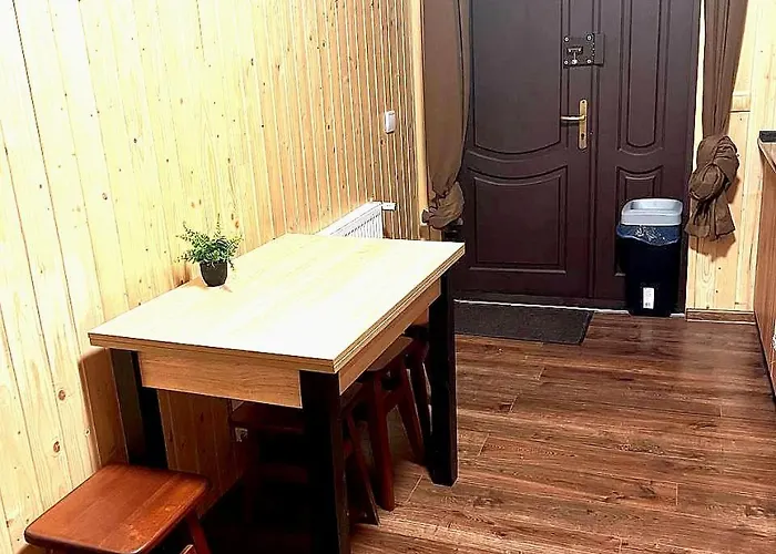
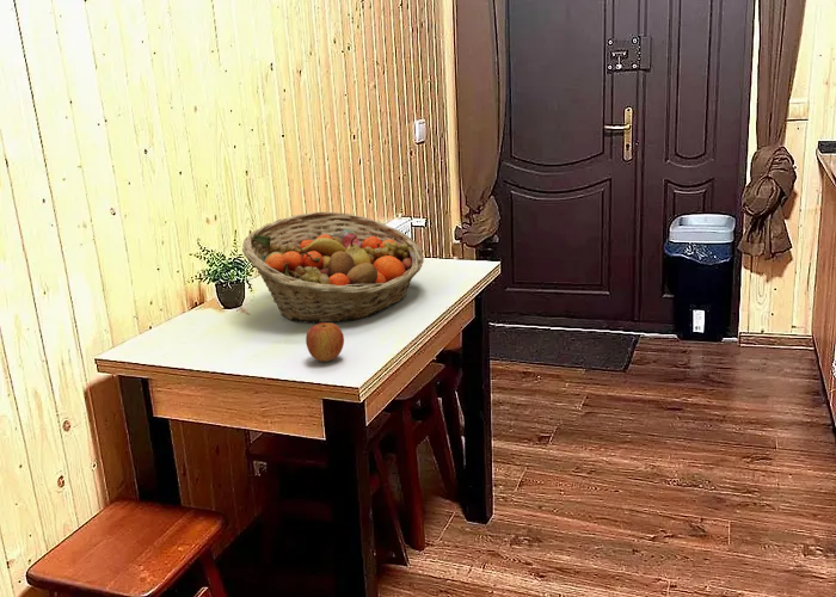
+ fruit basket (336, 264)
+ apple (324, 341)
